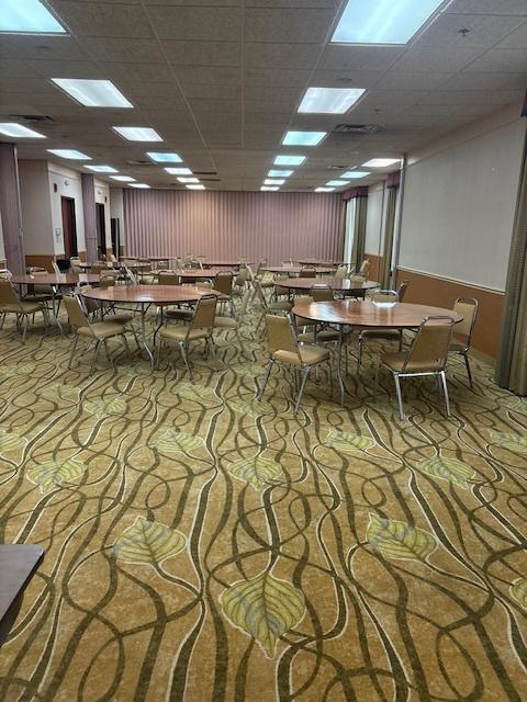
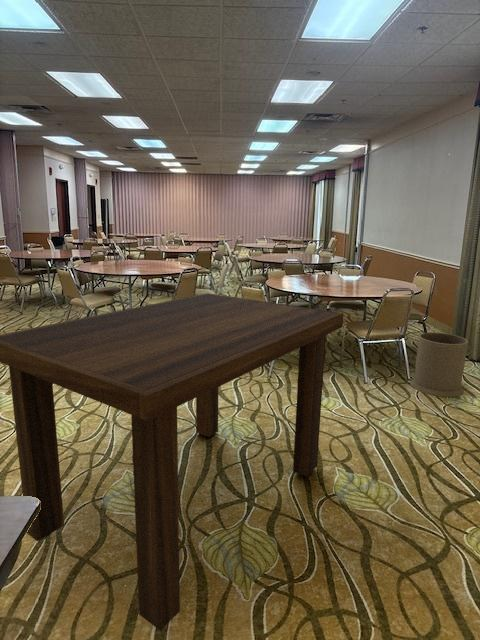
+ trash can (439, 363)
+ dining table (196, 416)
